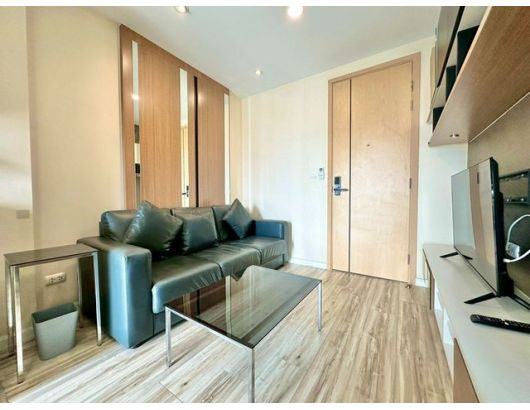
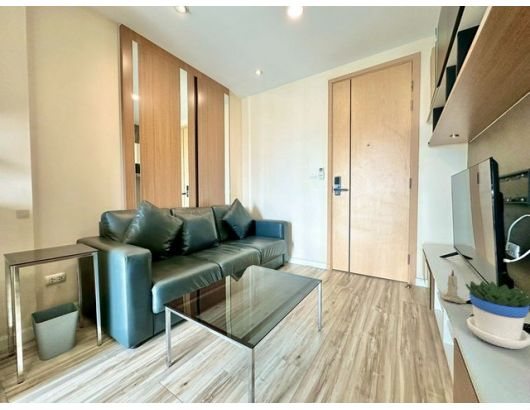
+ flowerpot (497, 313)
+ candle (453, 284)
